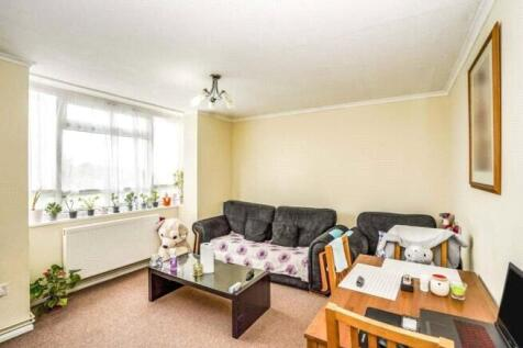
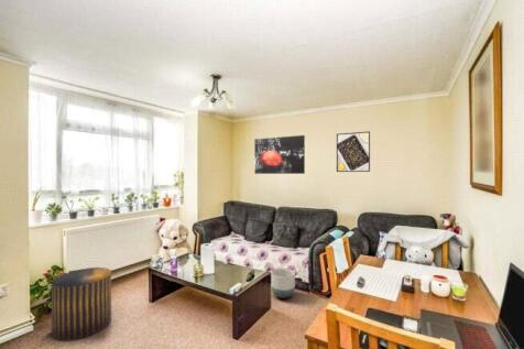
+ planter (283, 284)
+ stool (83, 301)
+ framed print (352, 152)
+ wall art (277, 155)
